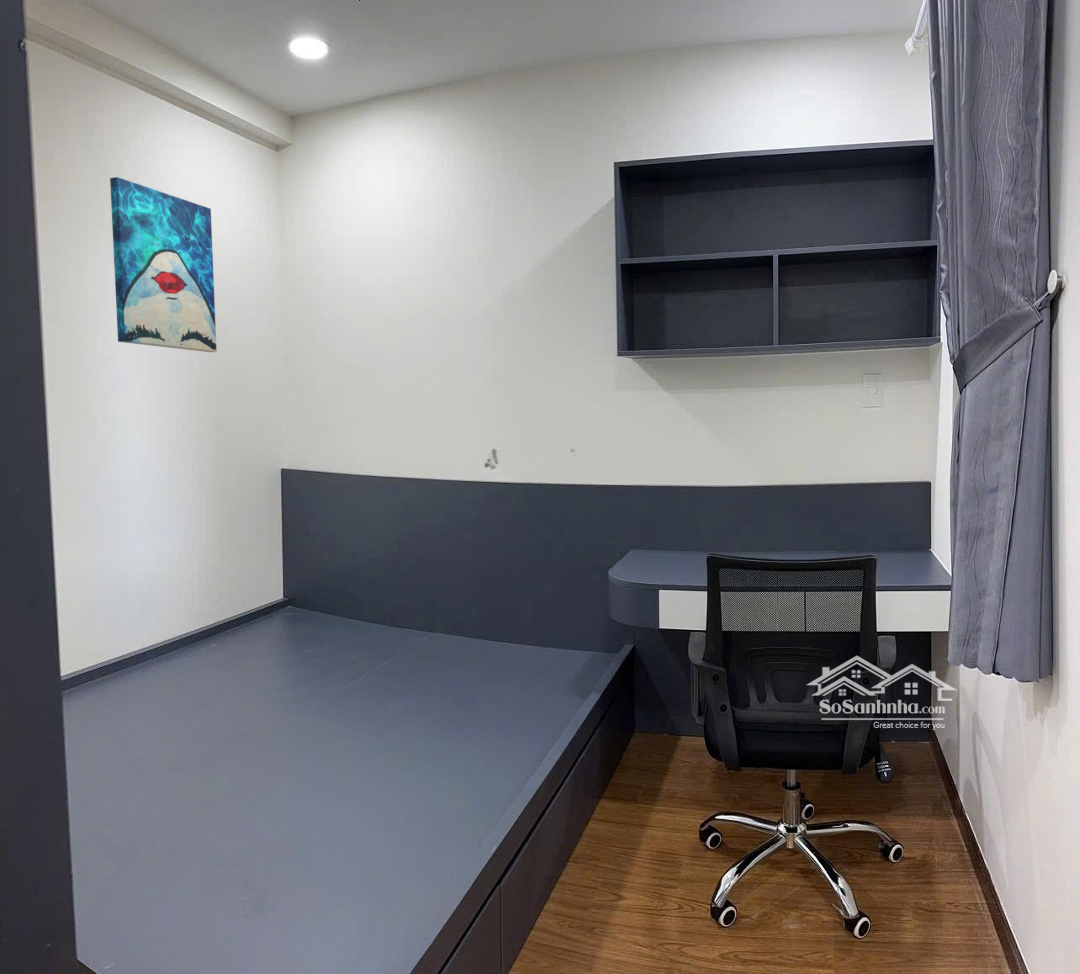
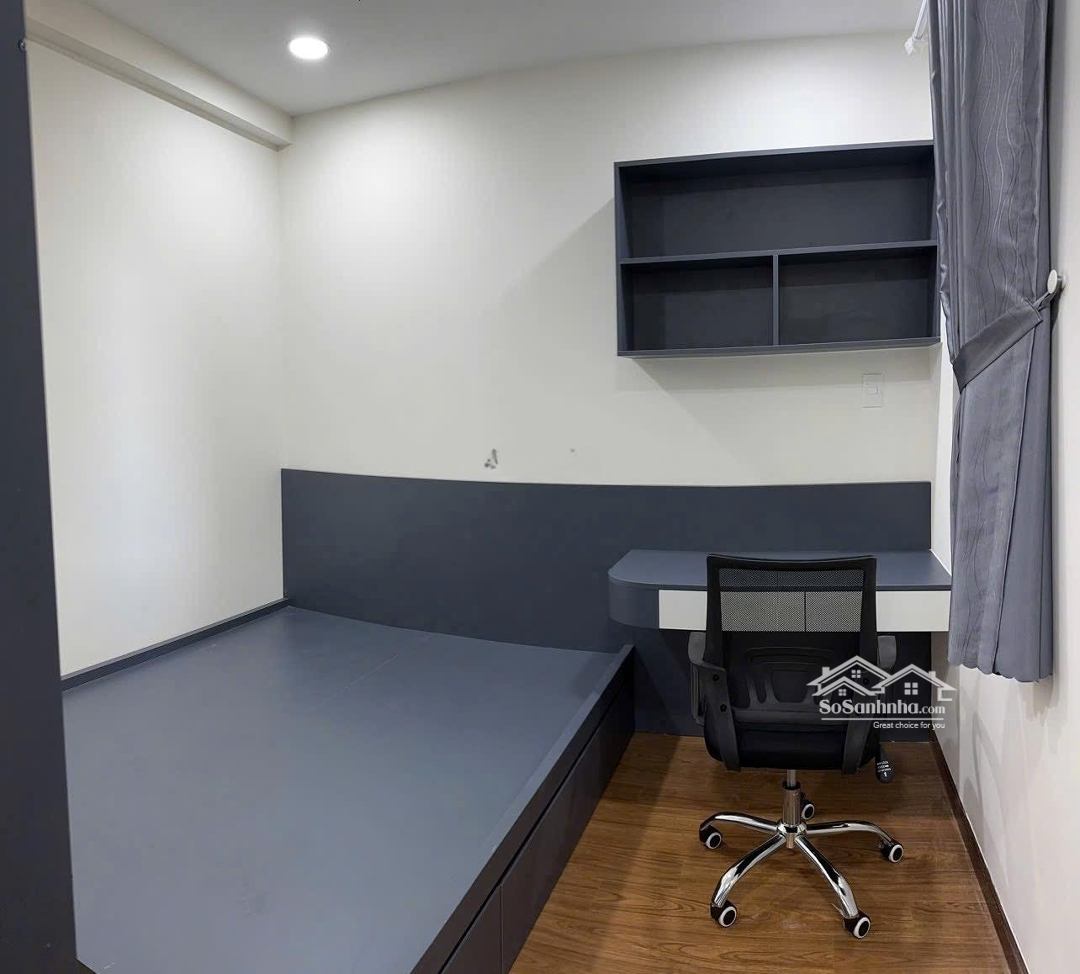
- wall art (167, 271)
